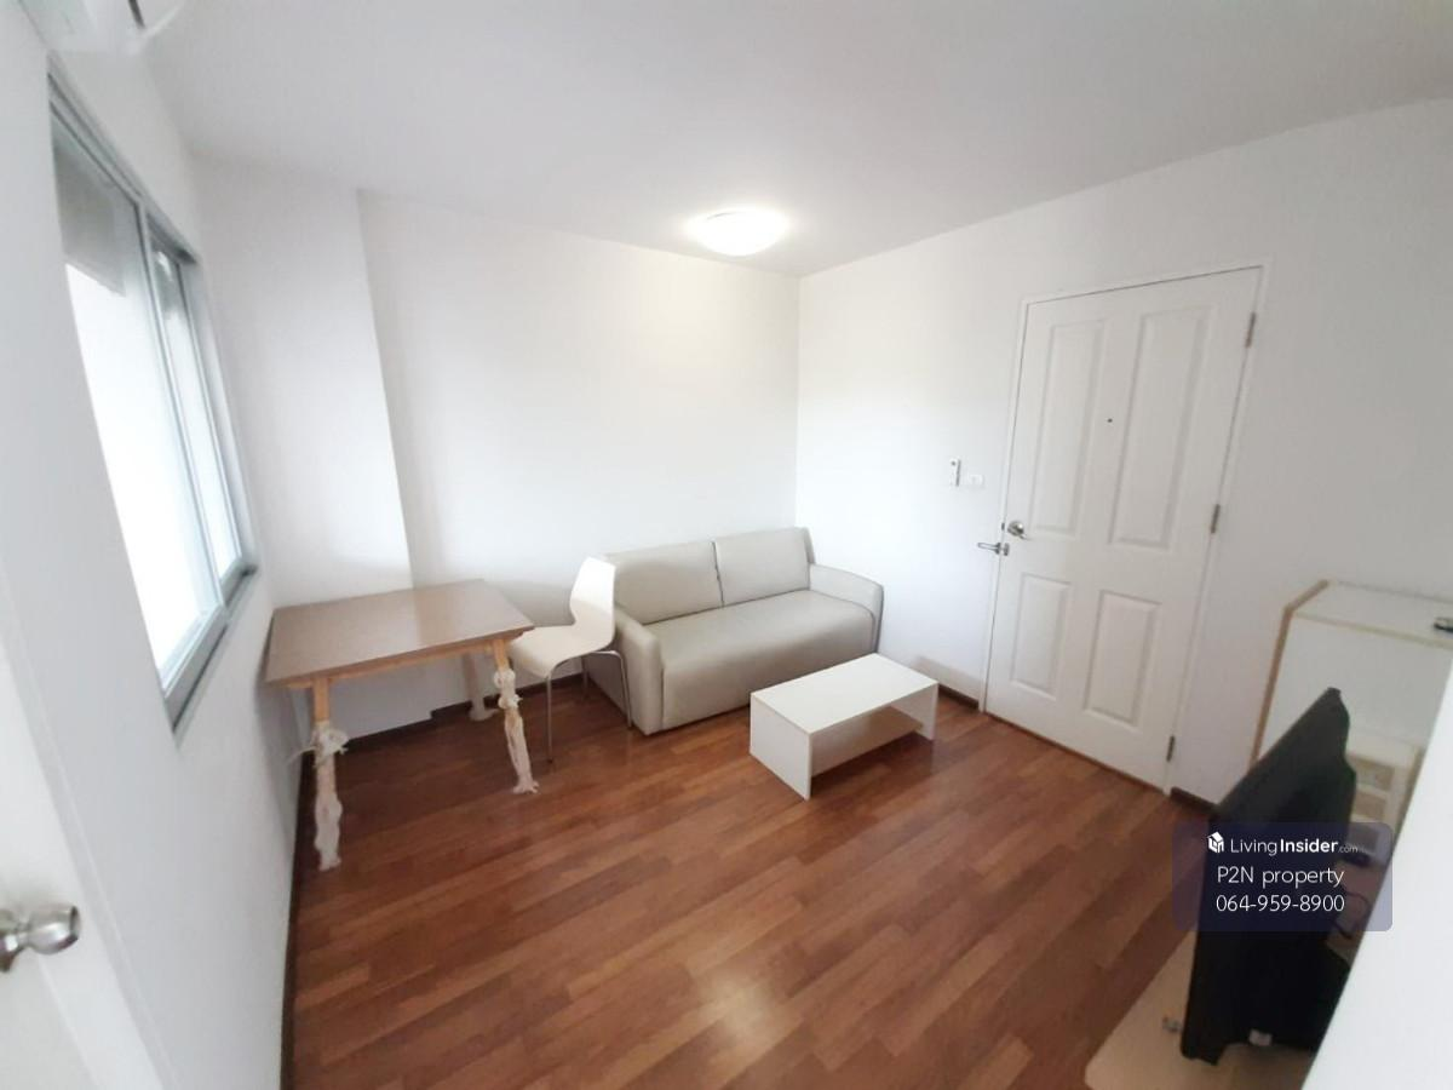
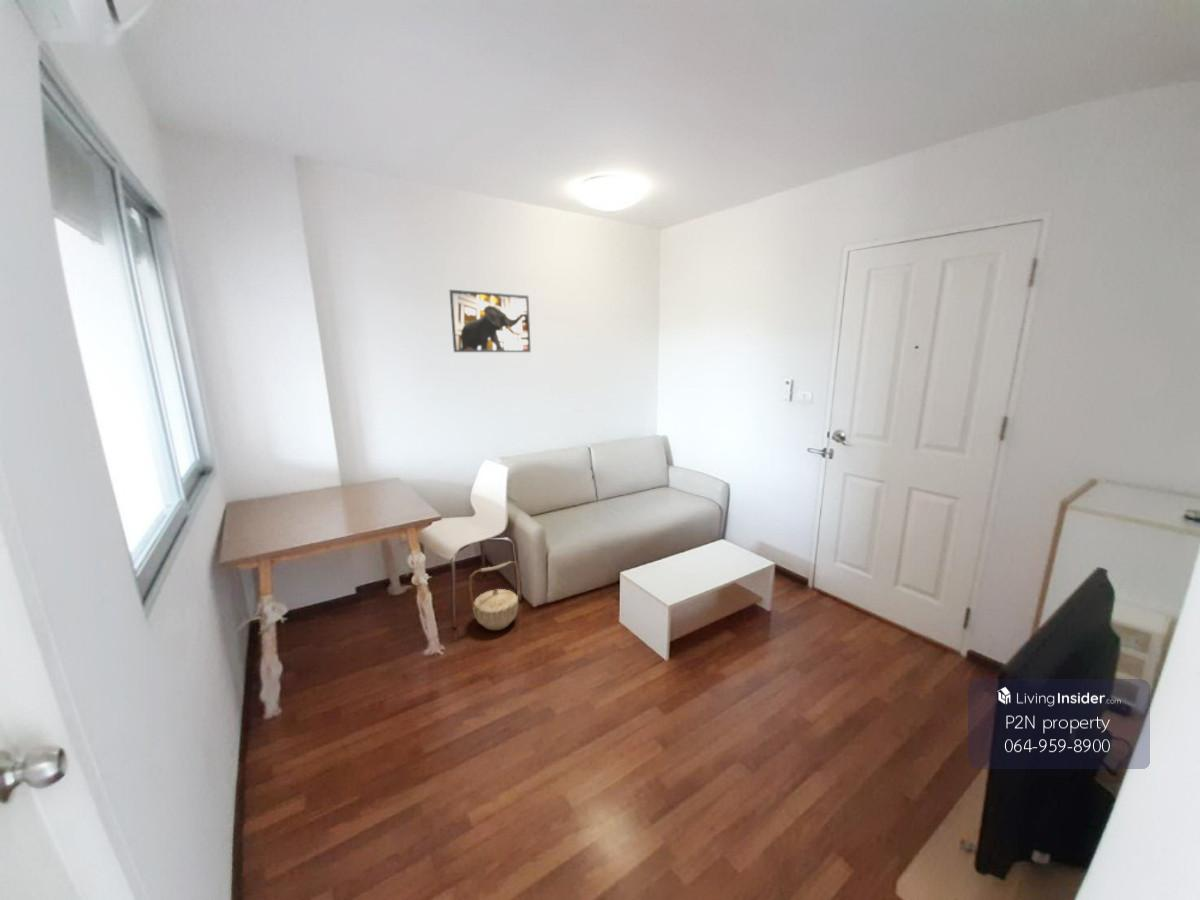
+ basket (496, 593)
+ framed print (492, 322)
